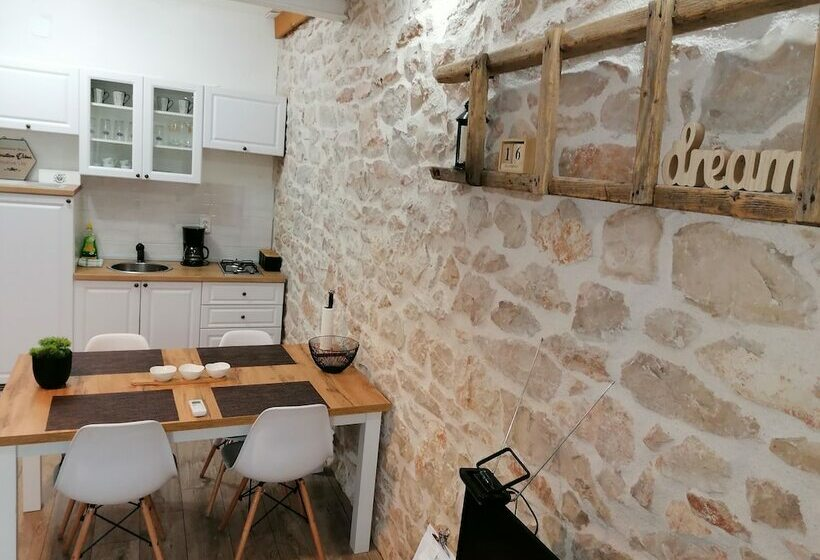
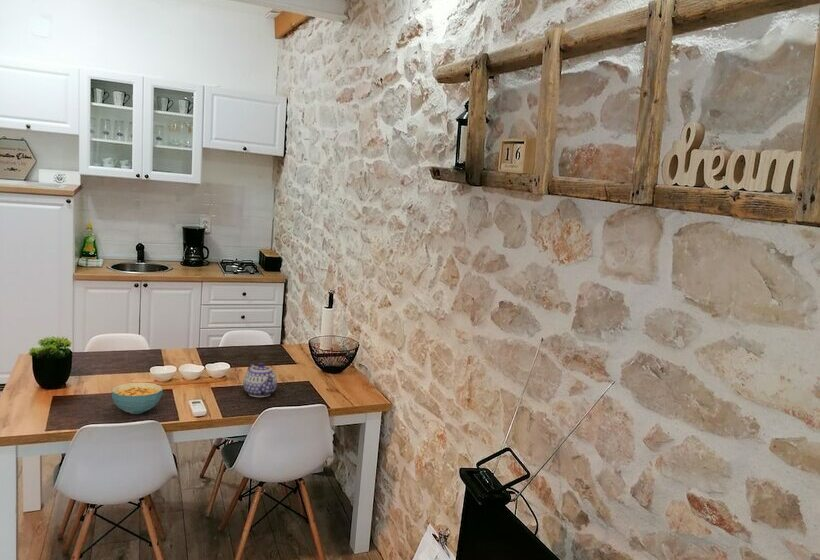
+ teapot (260, 378)
+ cereal bowl (136, 400)
